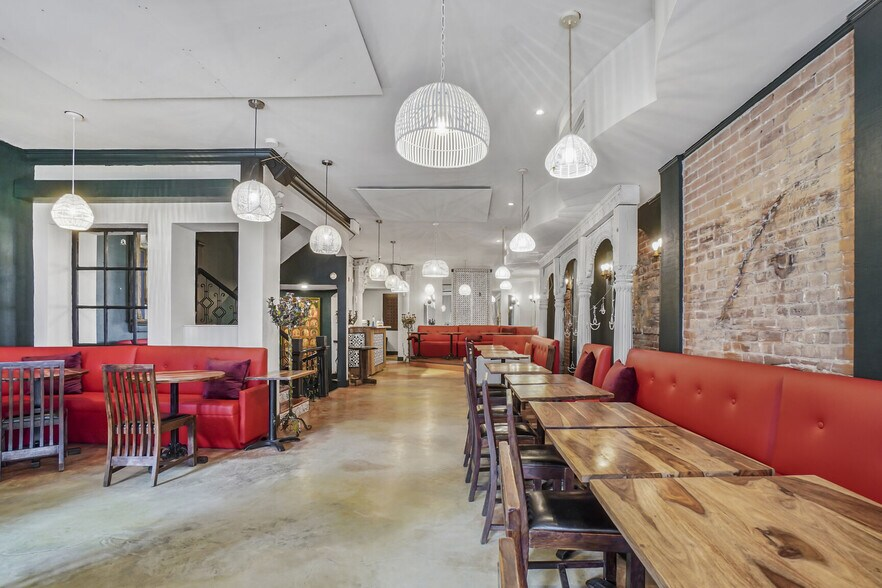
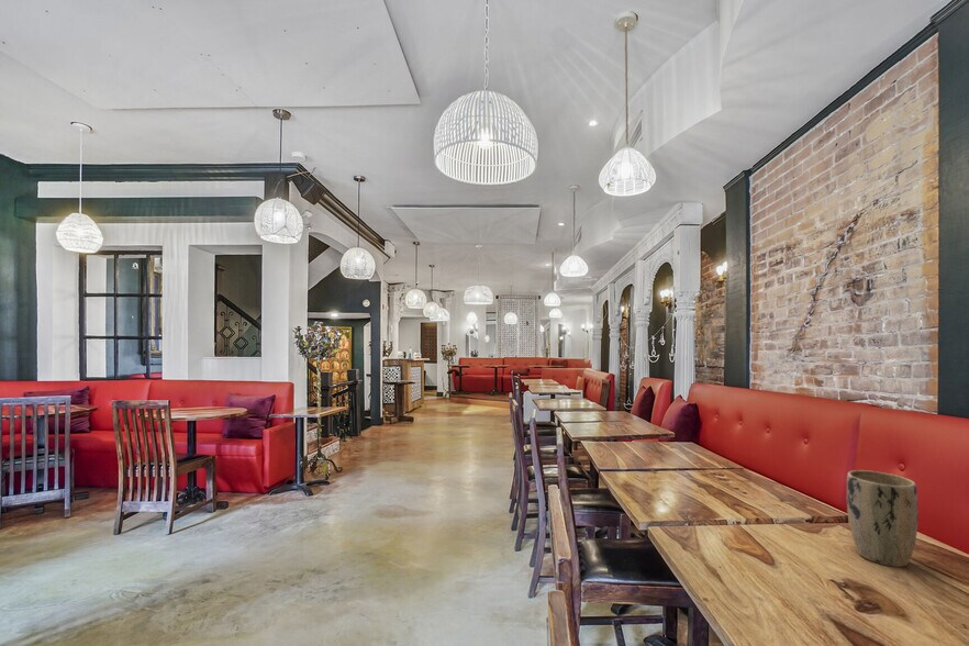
+ plant pot (880, 517)
